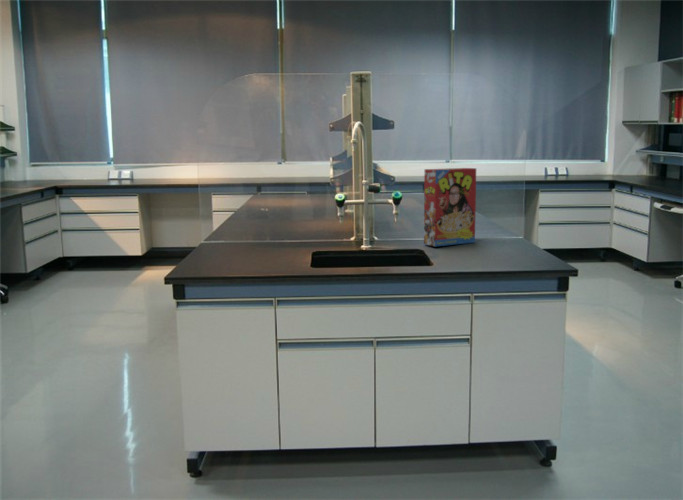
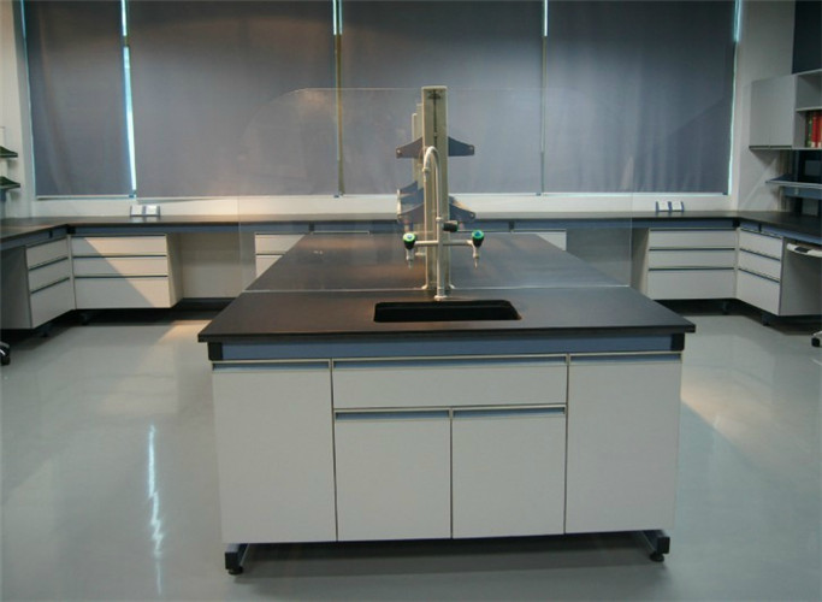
- cereal box (450, 206)
